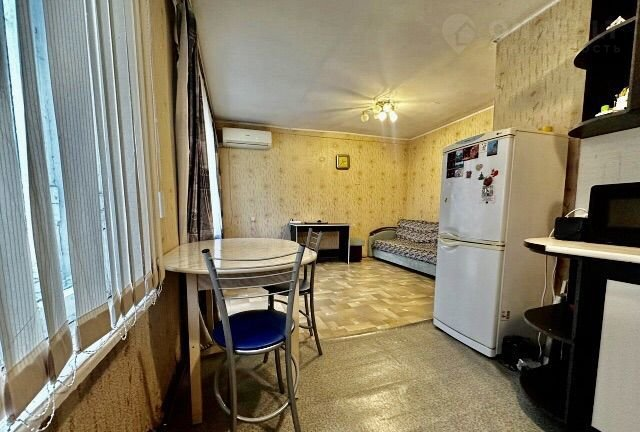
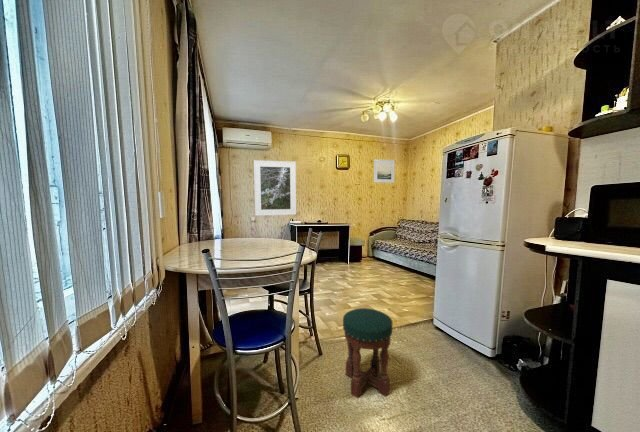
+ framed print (275, 188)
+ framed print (384, 171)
+ stool (367, 348)
